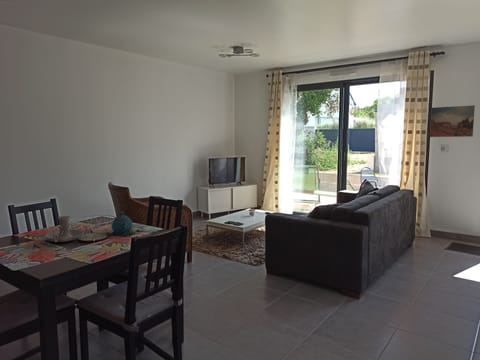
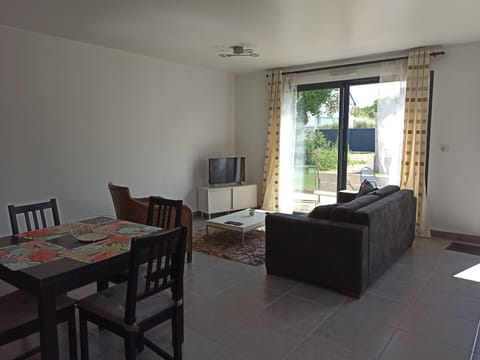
- teapot (123, 222)
- candle holder (62, 229)
- wall art (451, 121)
